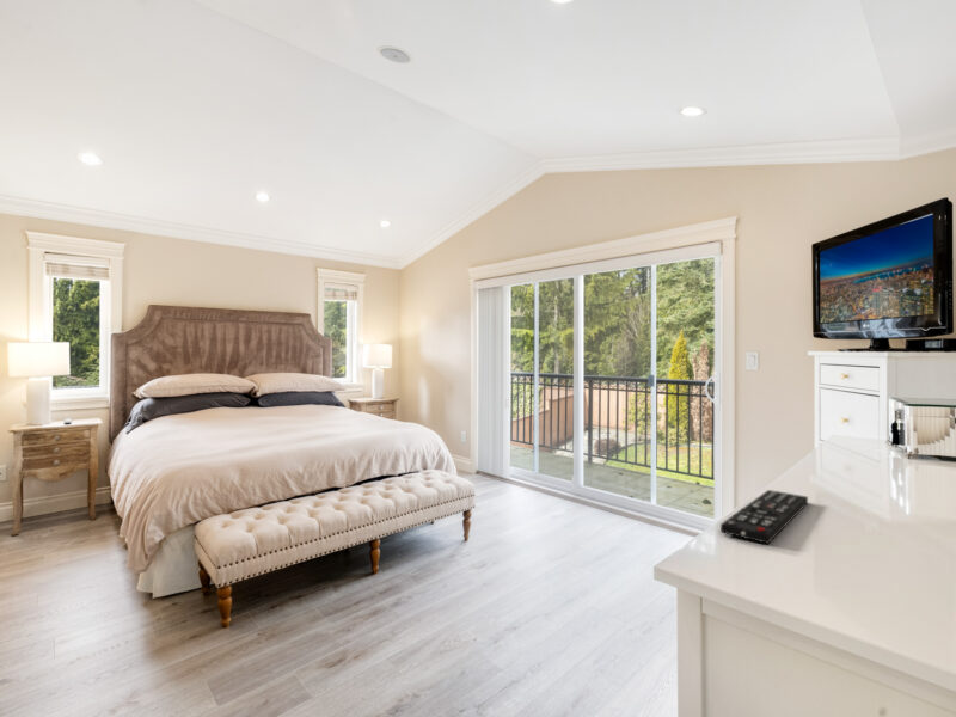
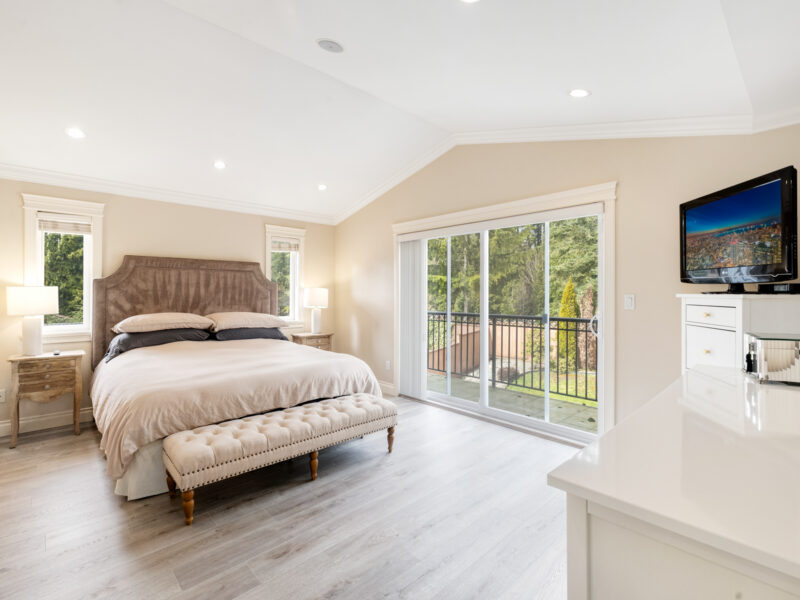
- remote control (767, 511)
